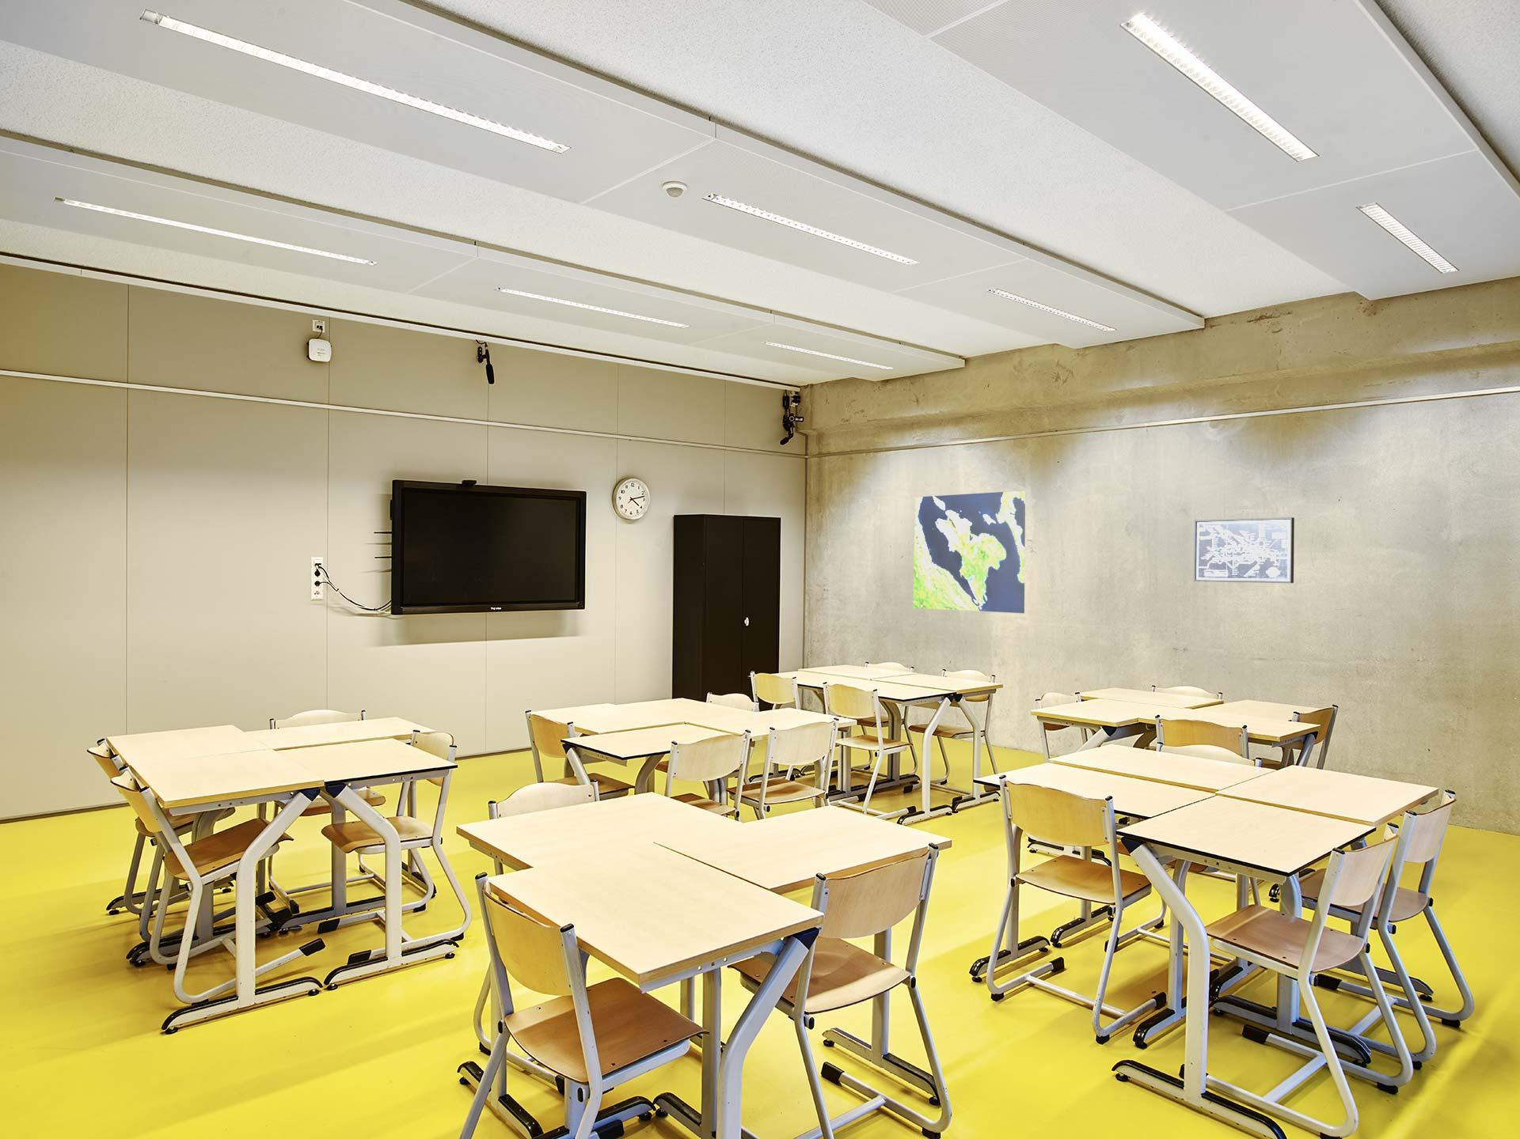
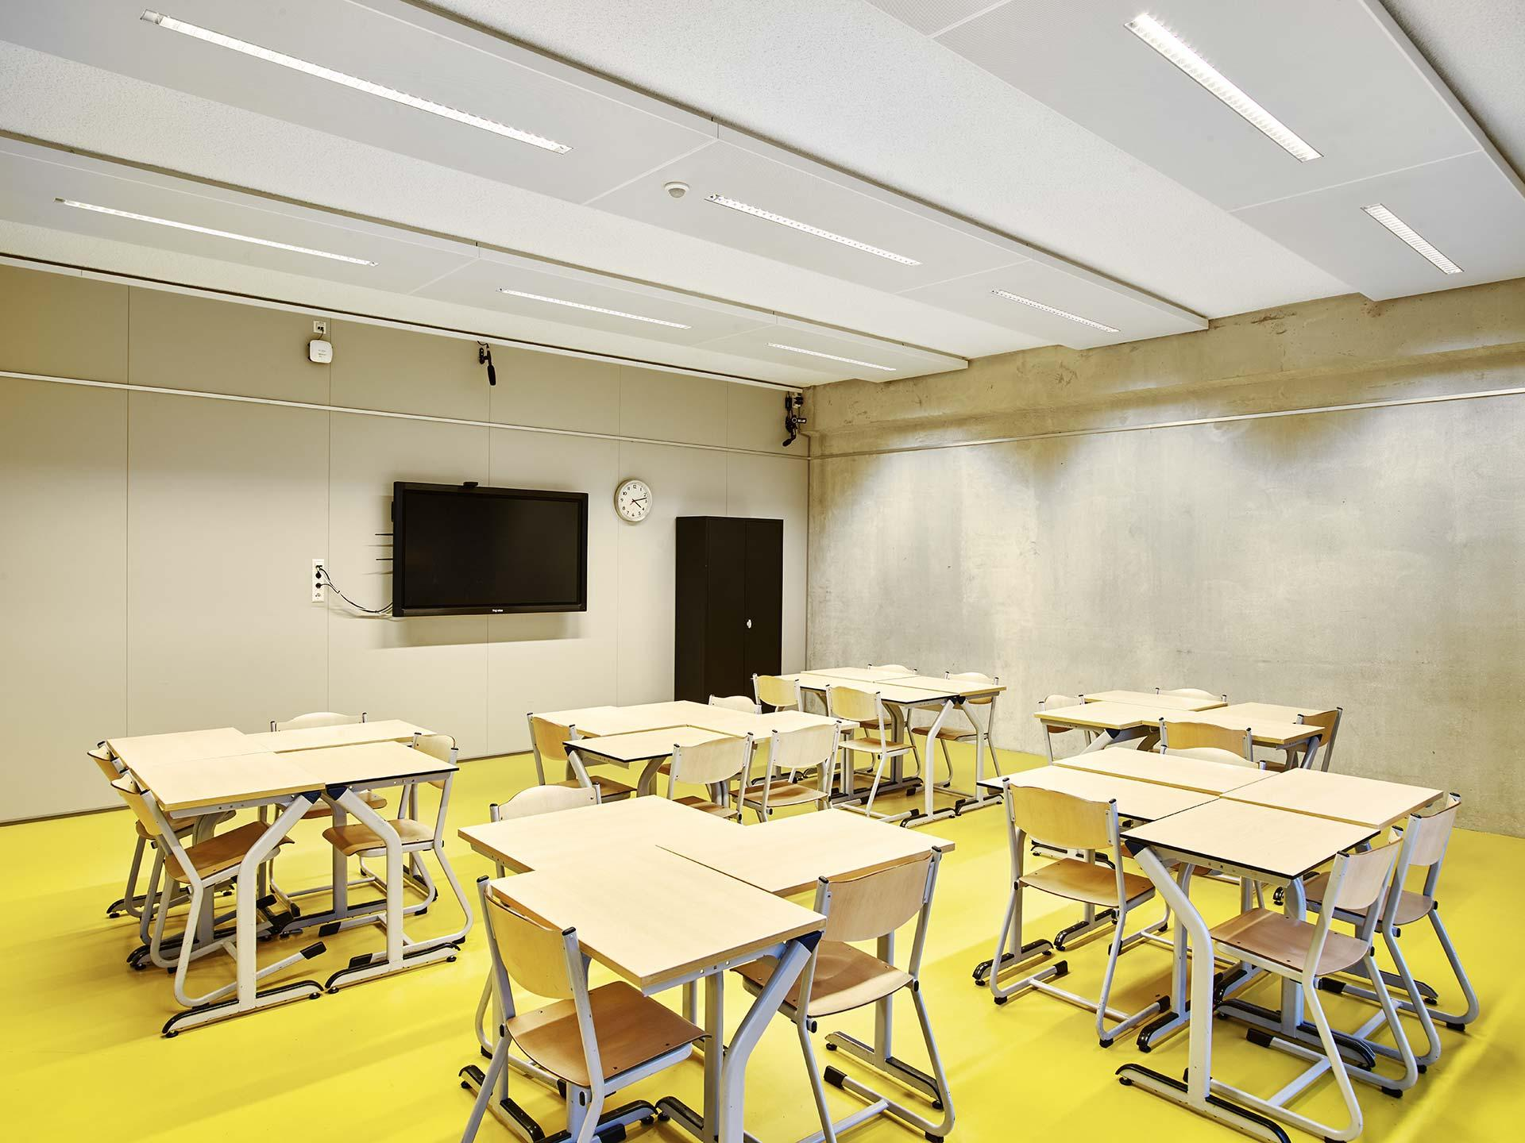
- world map (966, 552)
- wall art (1242, 550)
